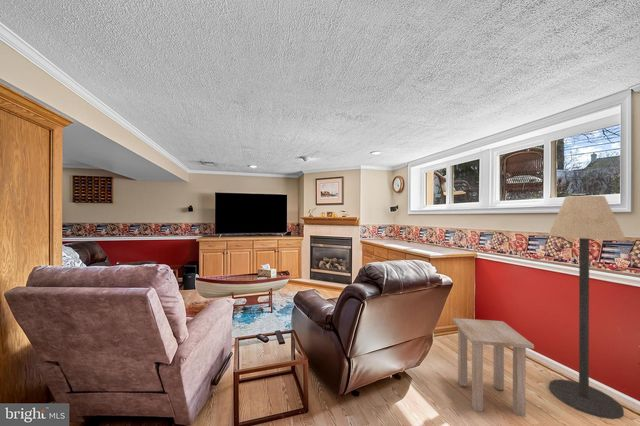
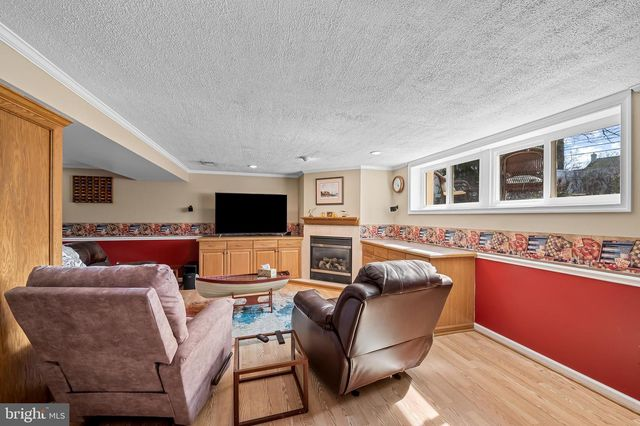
- floor lamp (584, 297)
- side table (494, 363)
